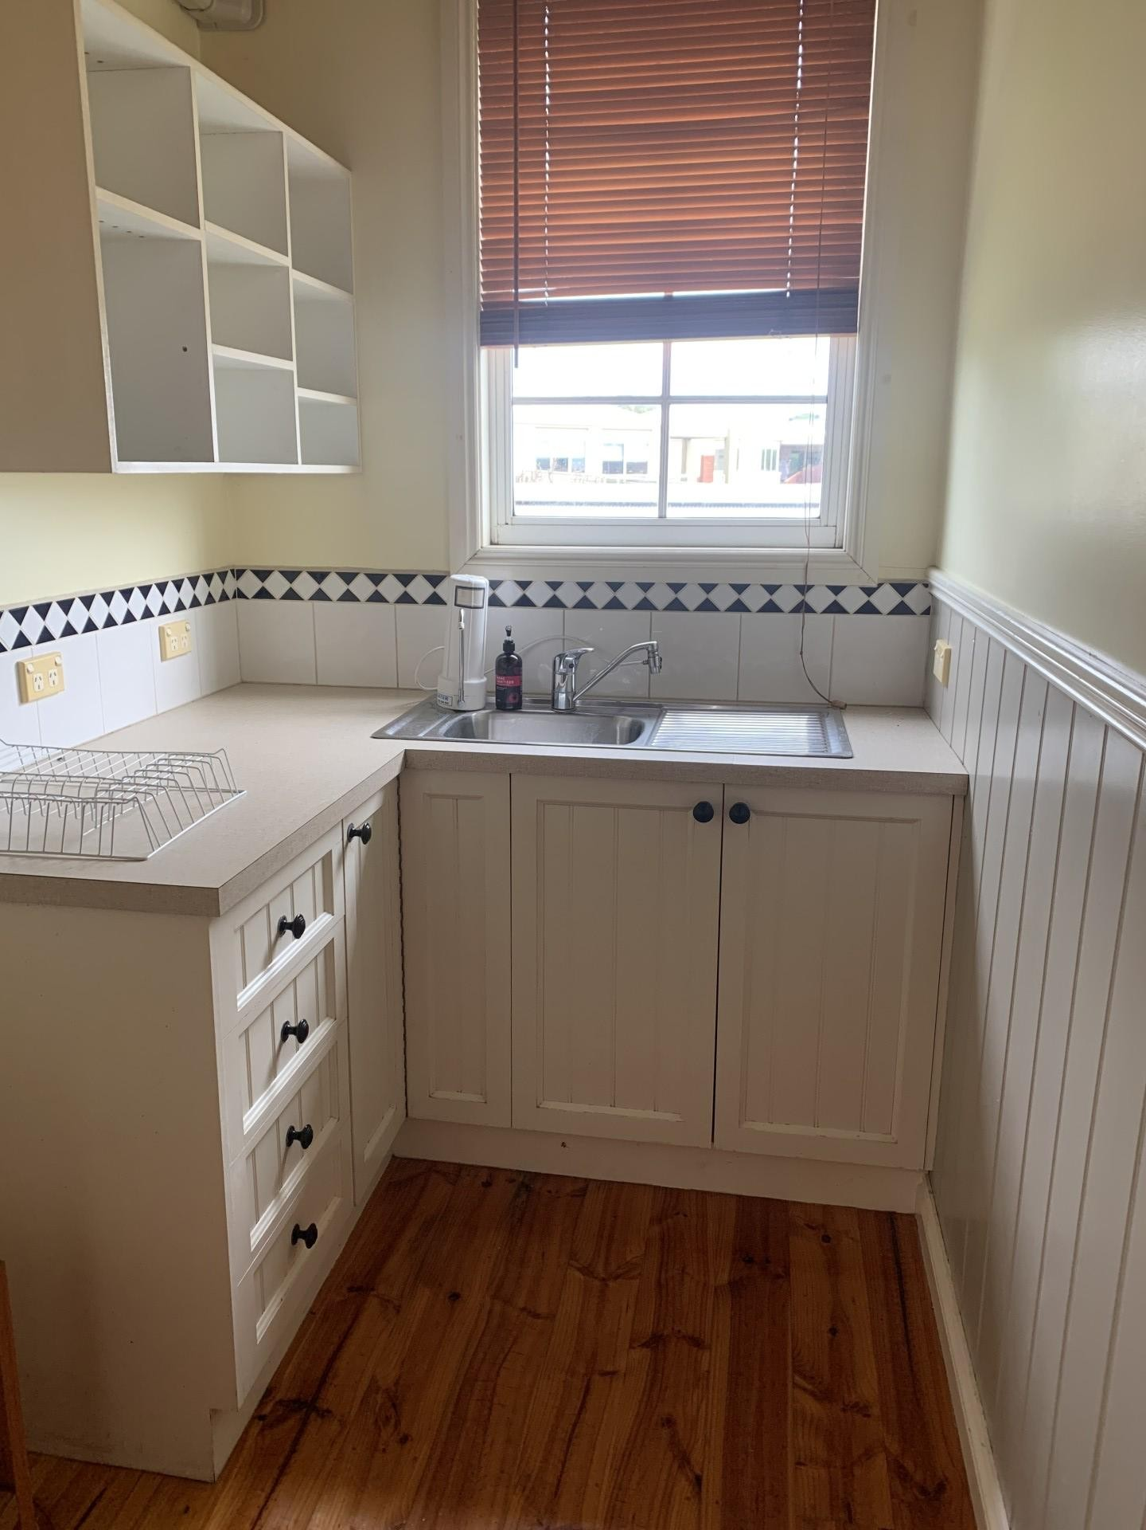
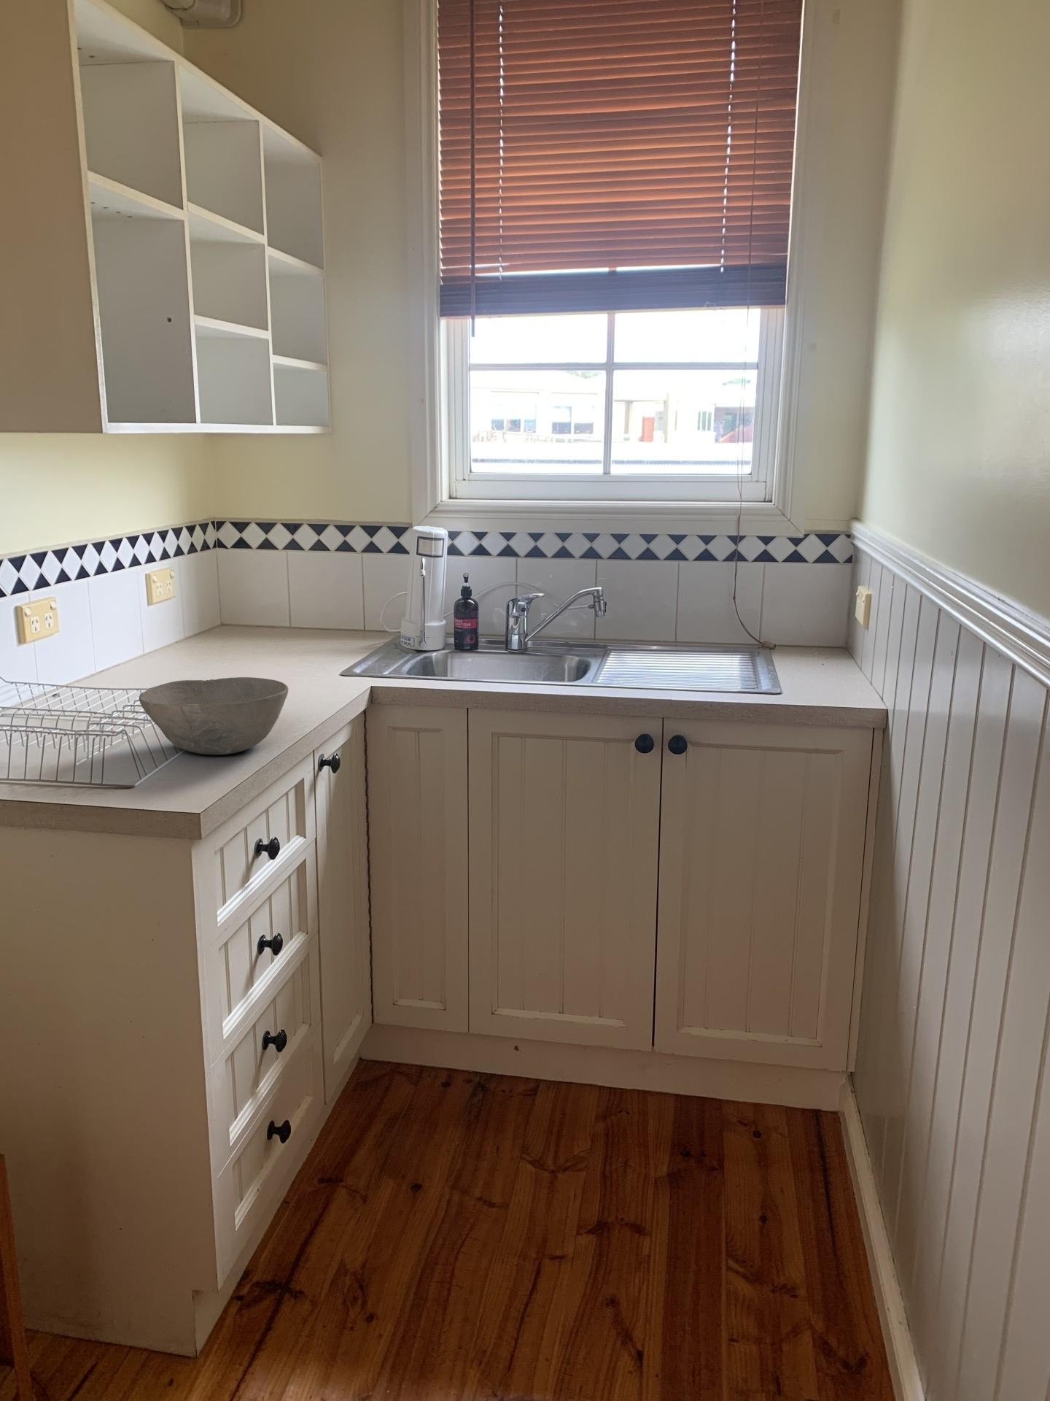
+ bowl (217, 717)
